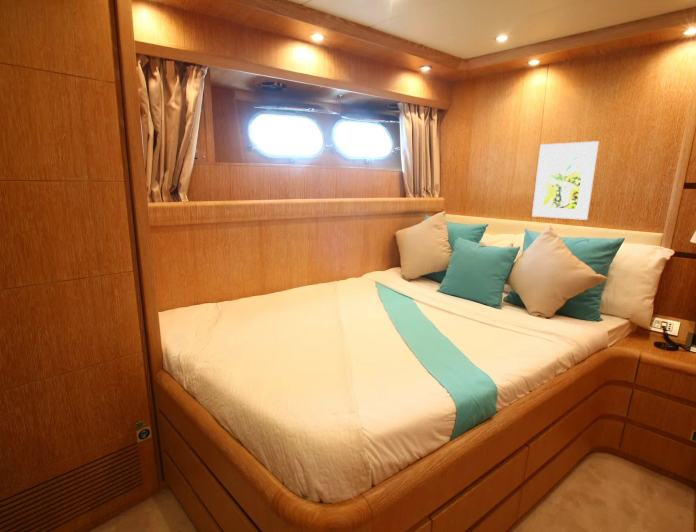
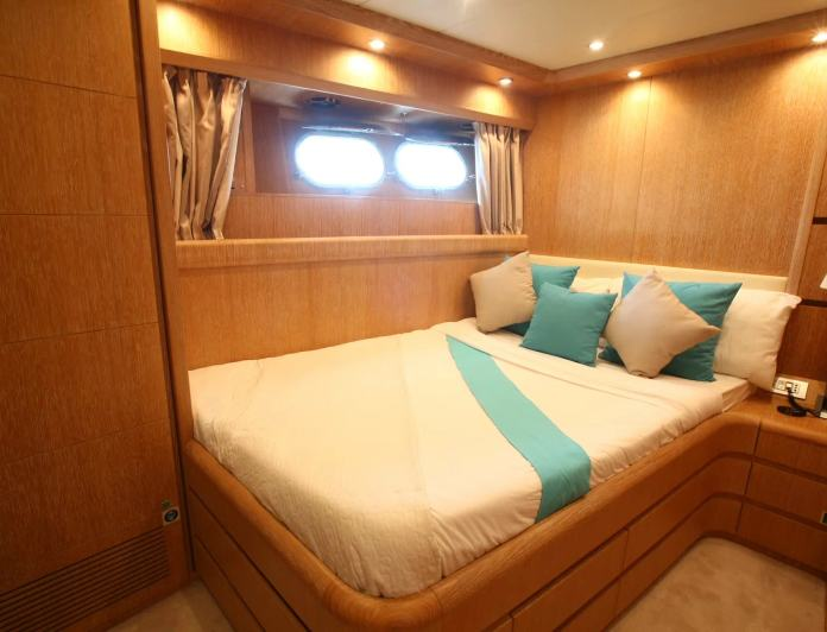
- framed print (563, 181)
